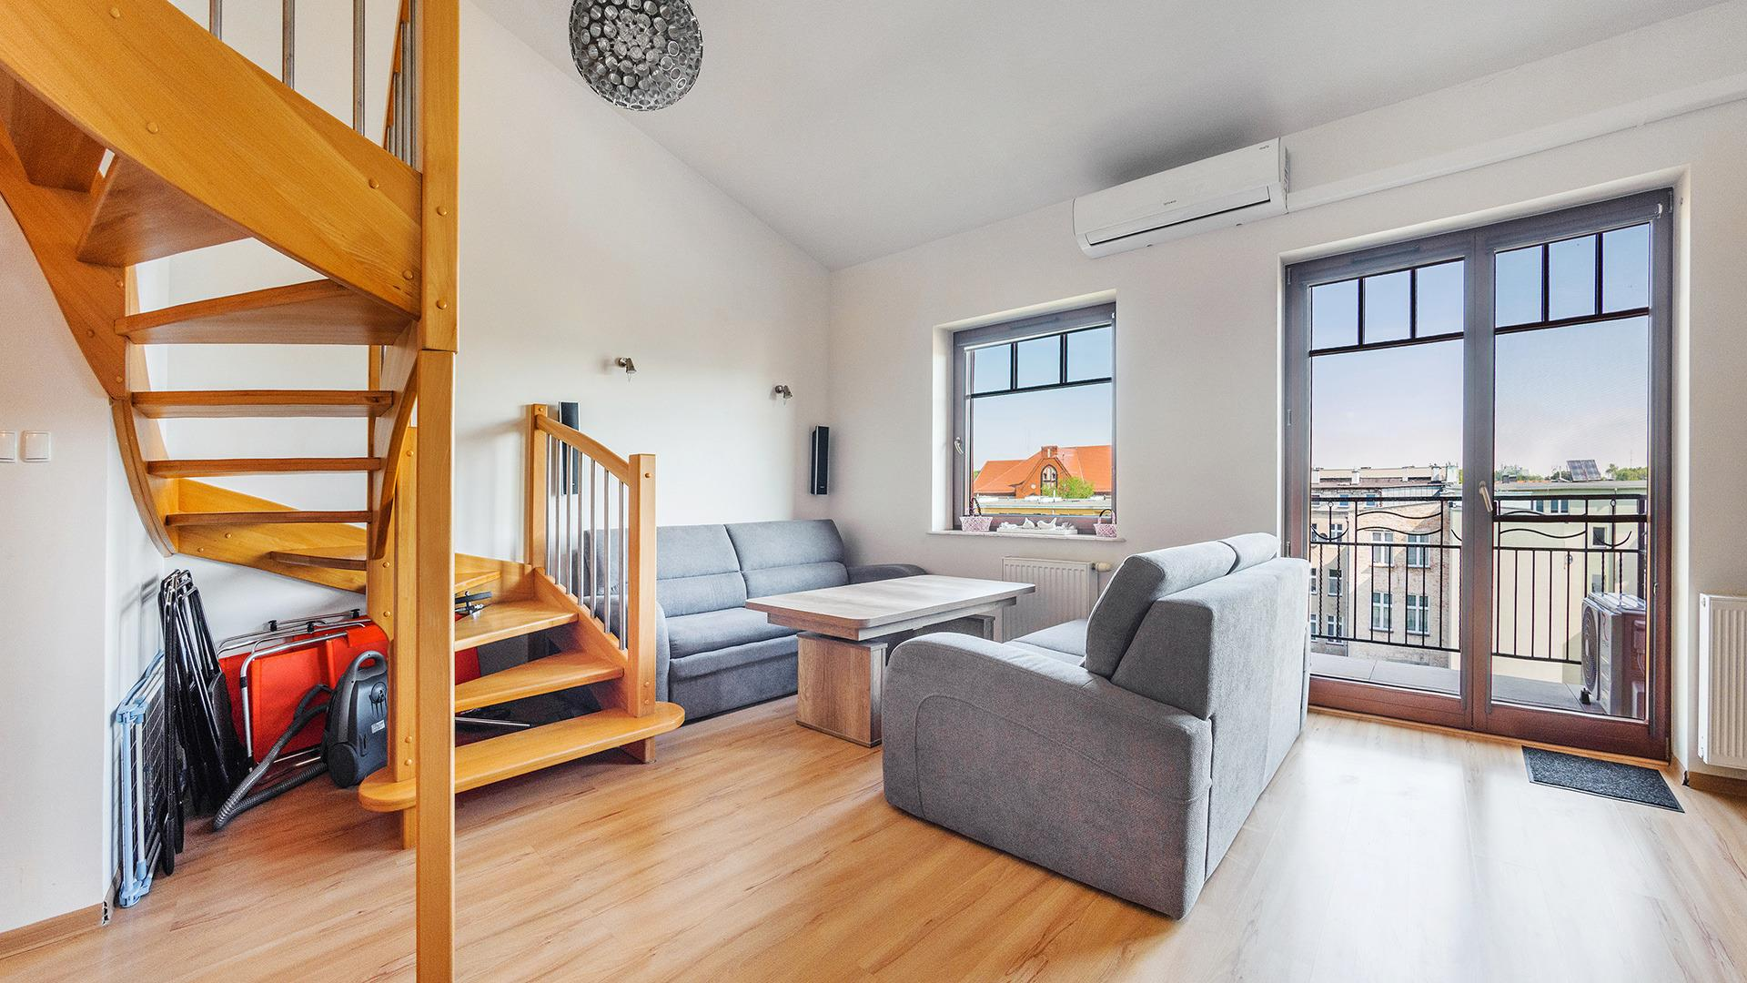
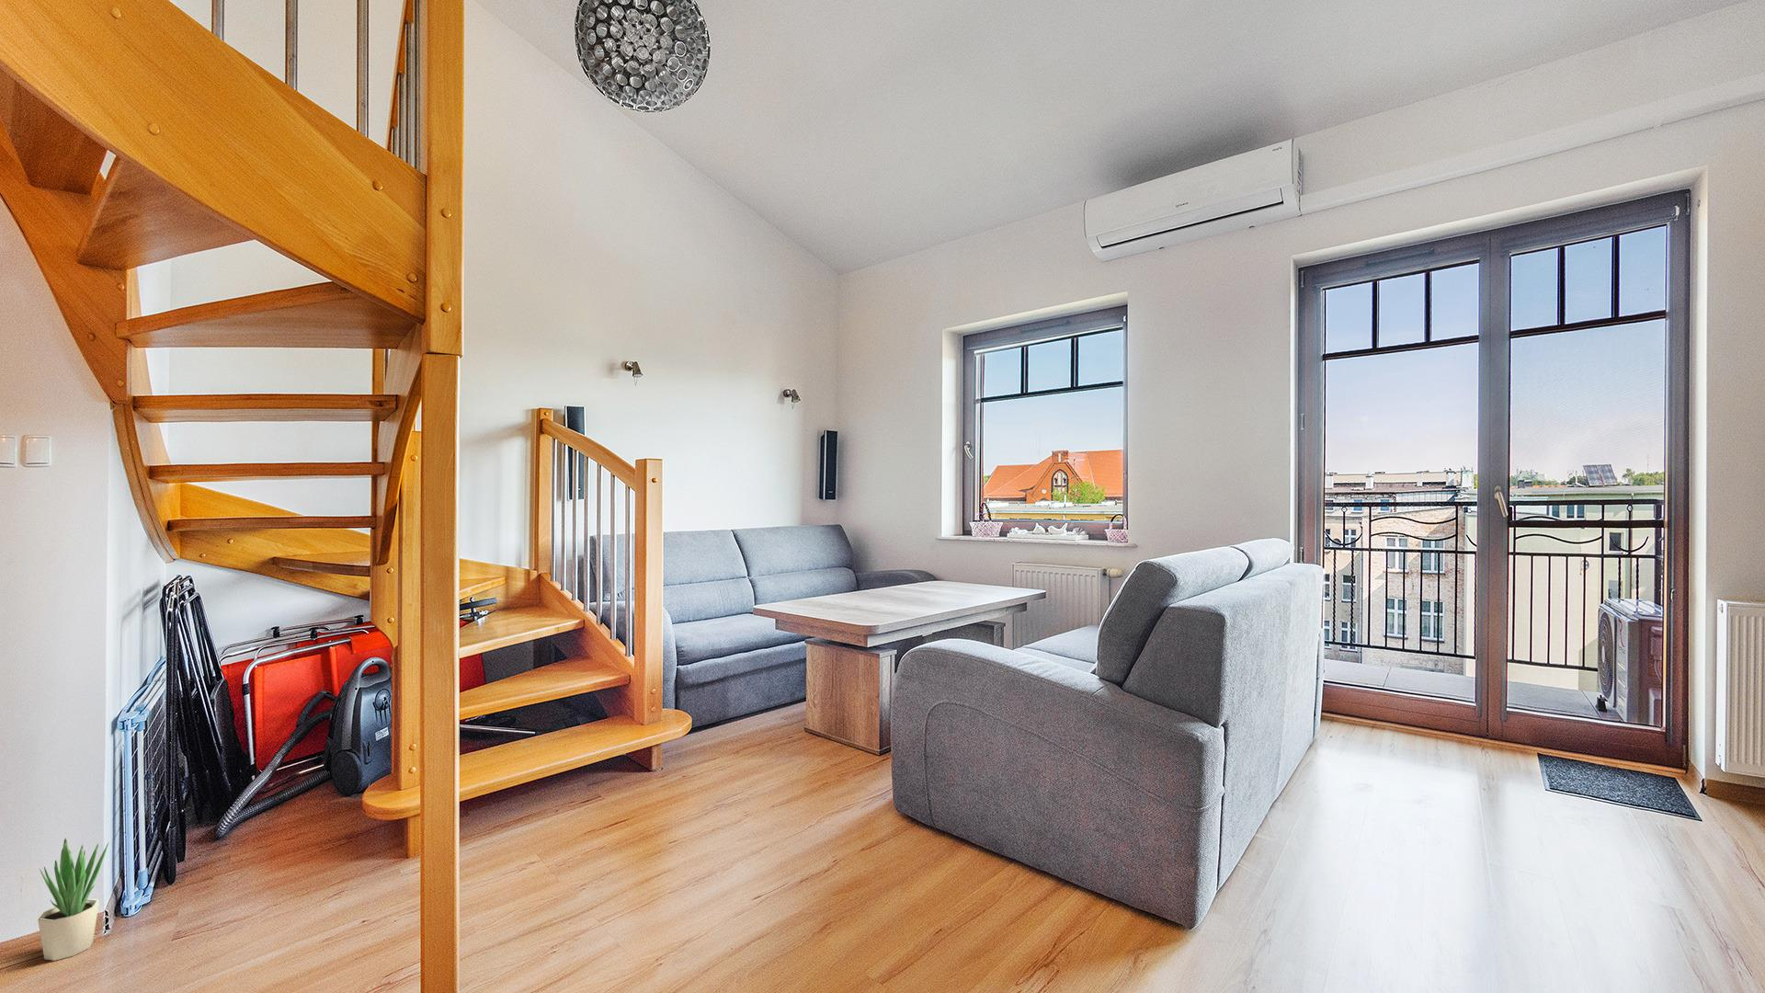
+ potted plant (74, 891)
